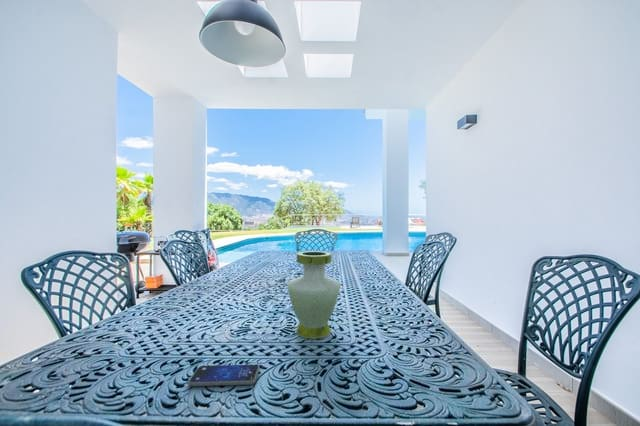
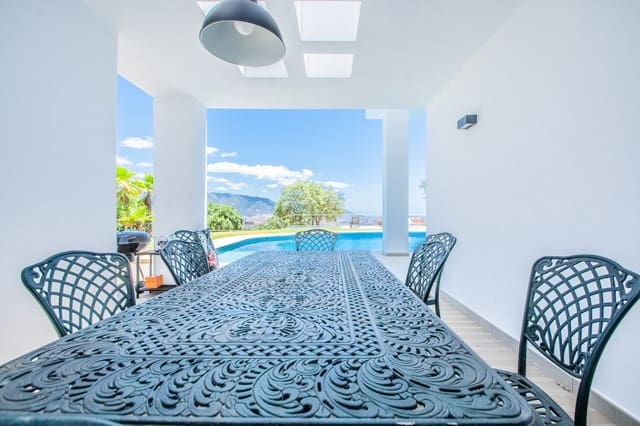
- smartphone (225, 374)
- vase (313, 292)
